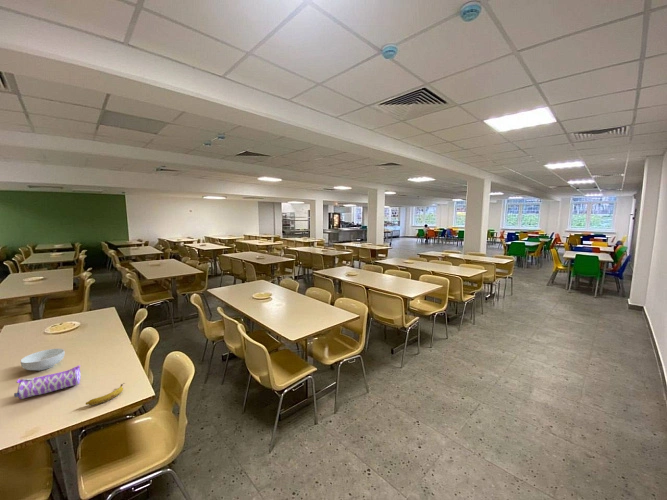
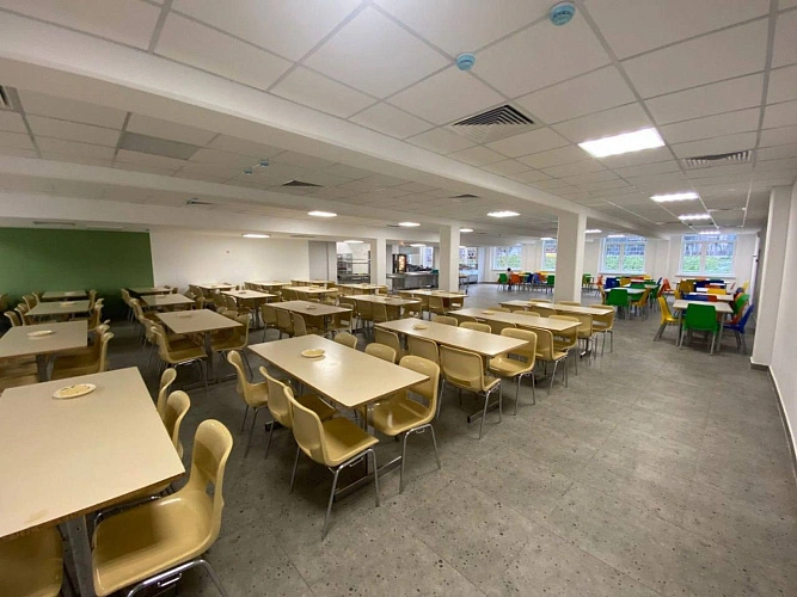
- cereal bowl (43, 360)
- pencil case (50, 381)
- banana (107, 394)
